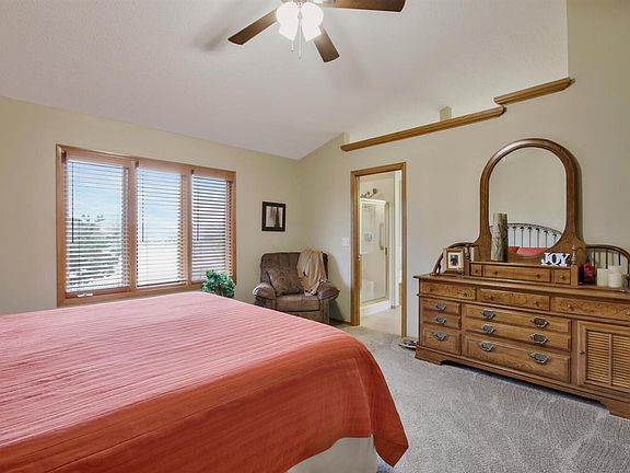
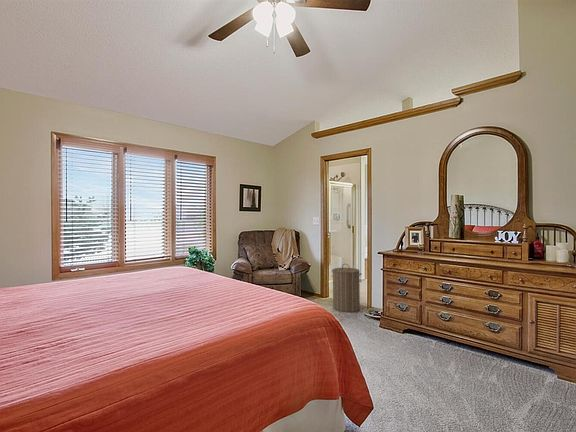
+ laundry hamper (346, 285)
